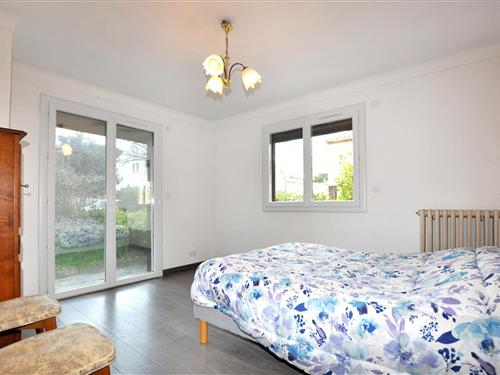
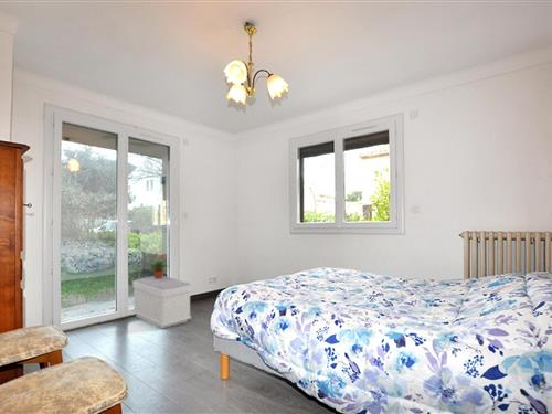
+ bench (161, 299)
+ potted plant (158, 265)
